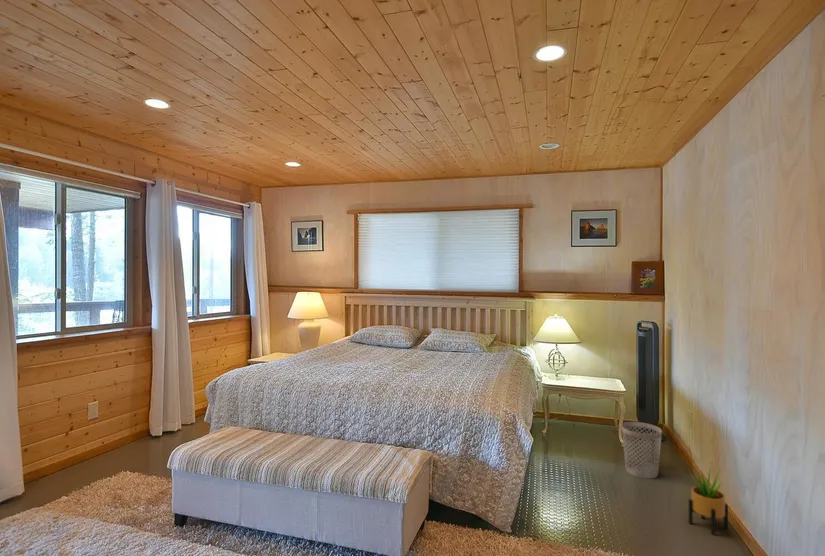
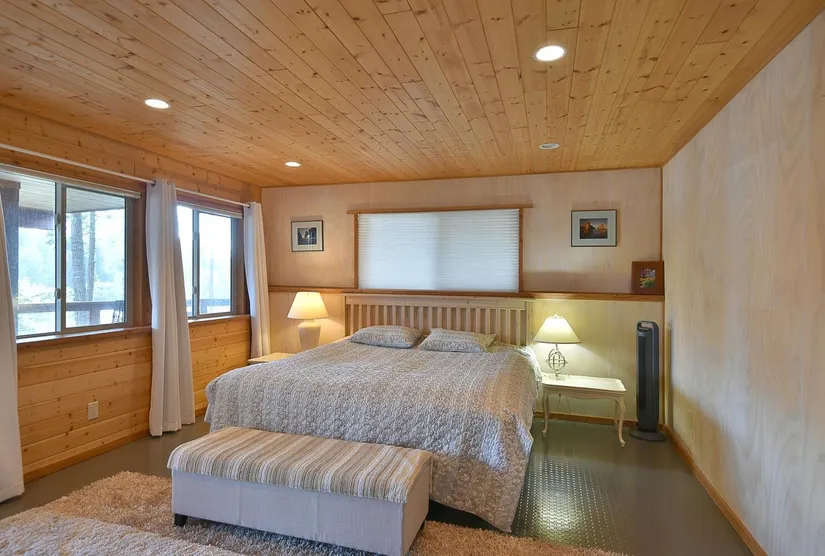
- potted plant (707, 497)
- wastebasket (641, 449)
